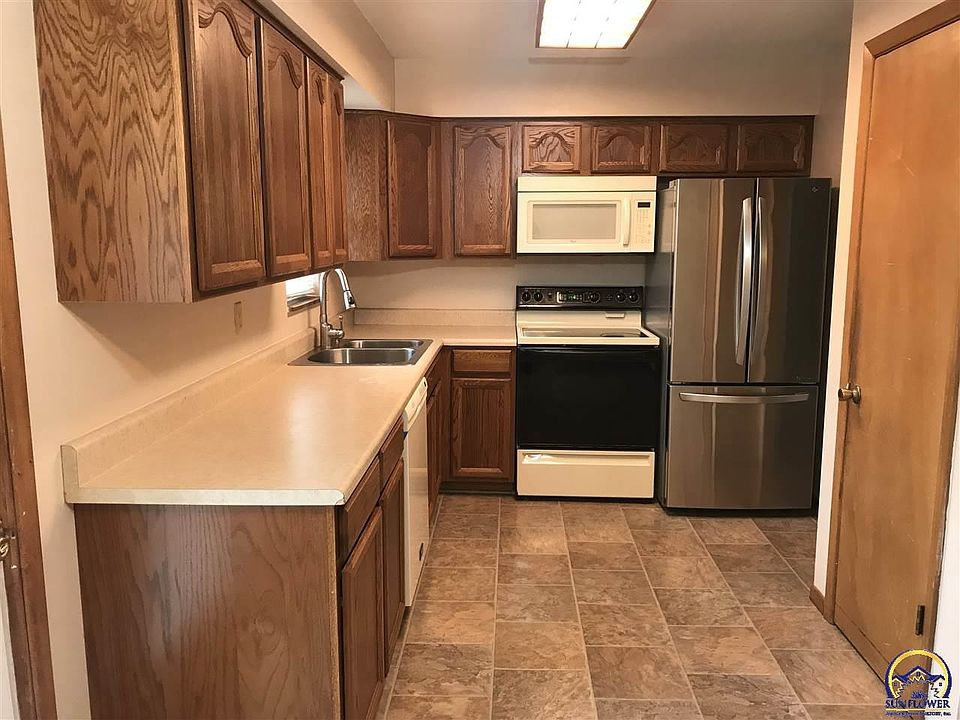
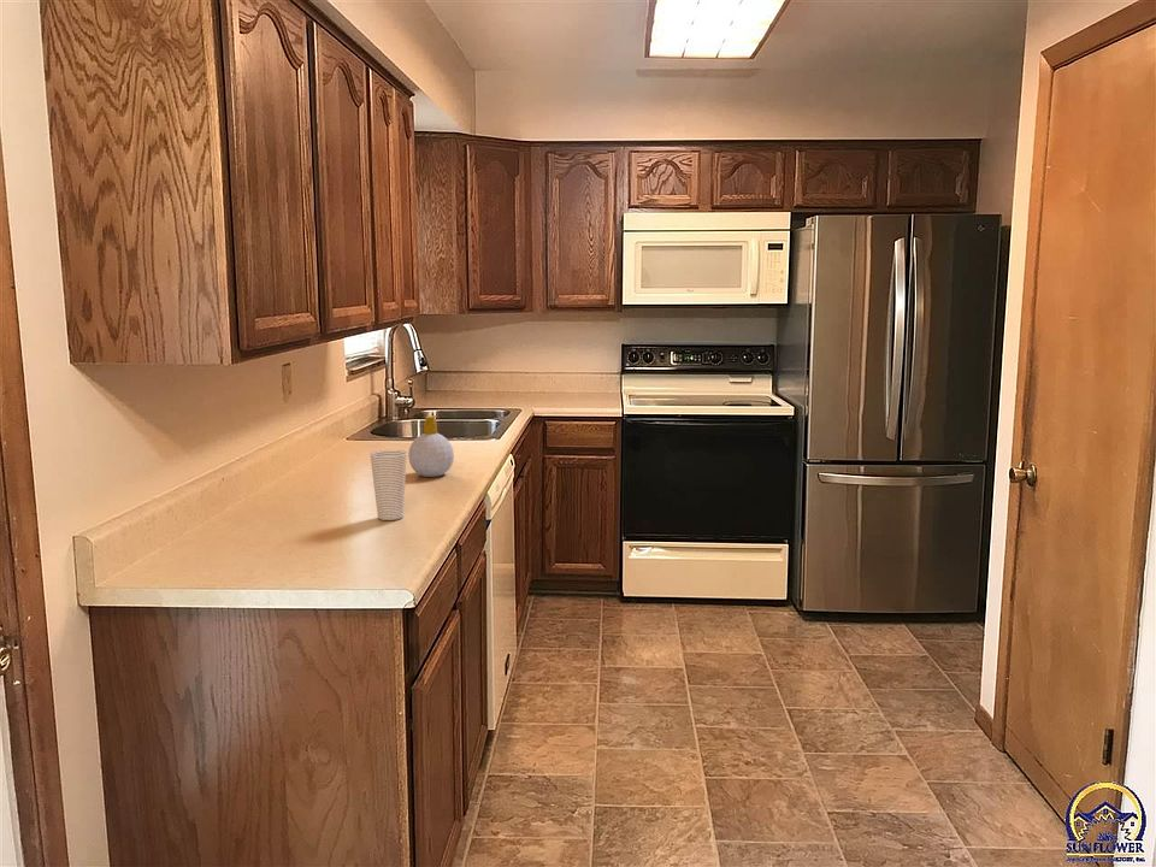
+ soap bottle (430, 446)
+ cup (389, 485)
